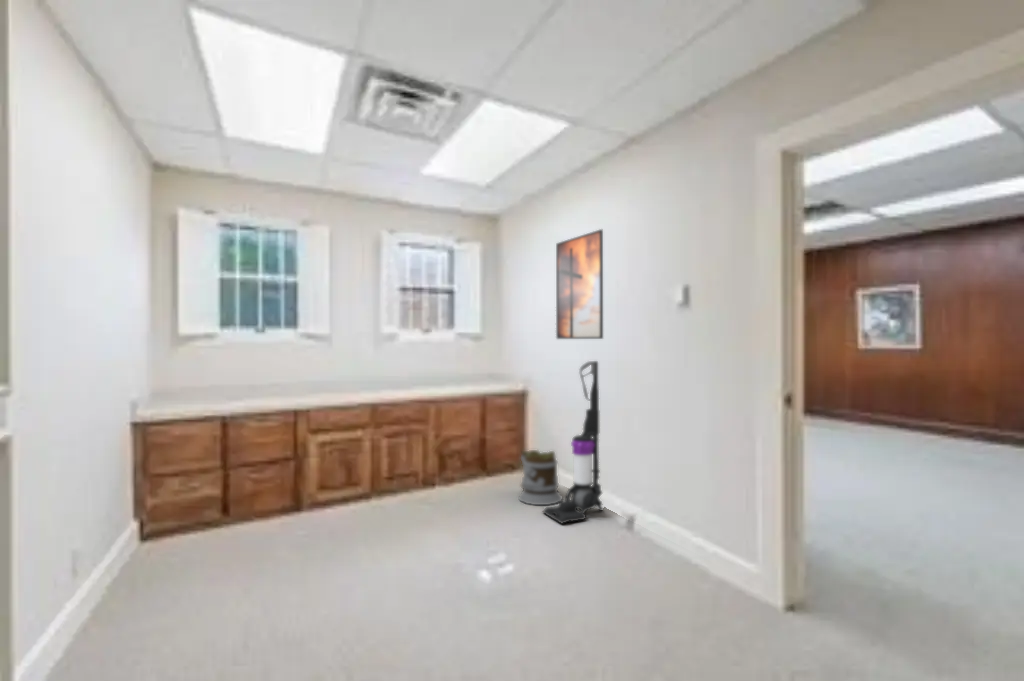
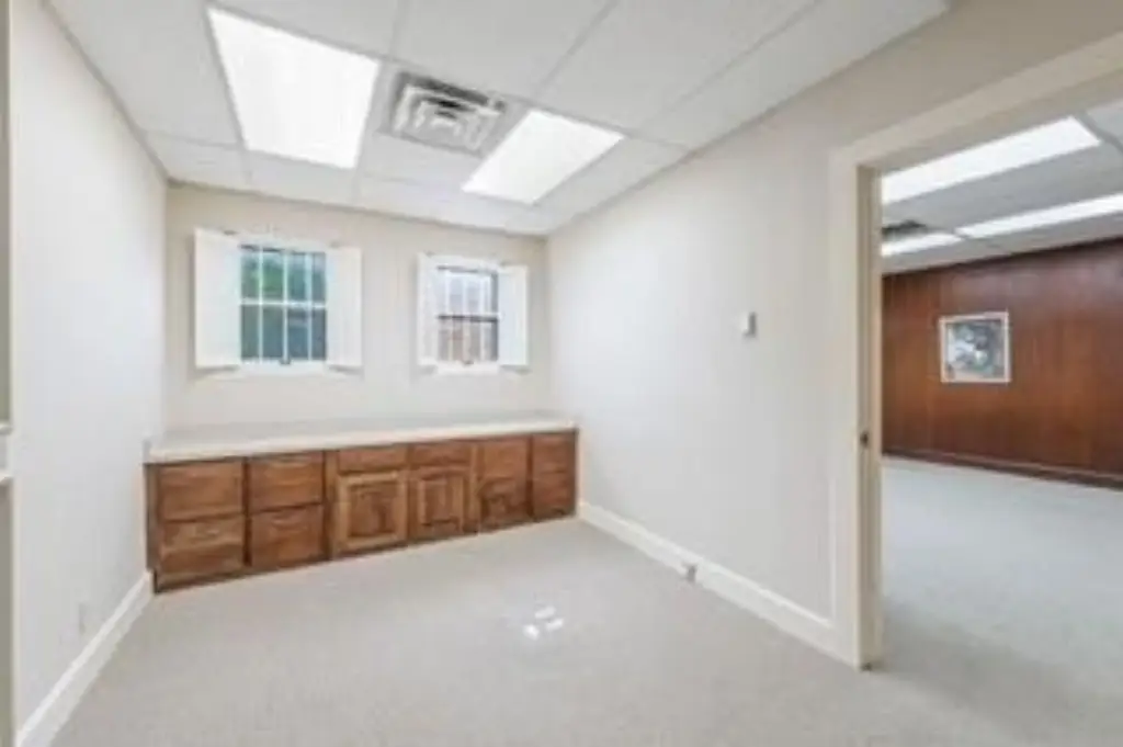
- trash can (537, 474)
- vacuum cleaner (578, 438)
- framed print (578, 287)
